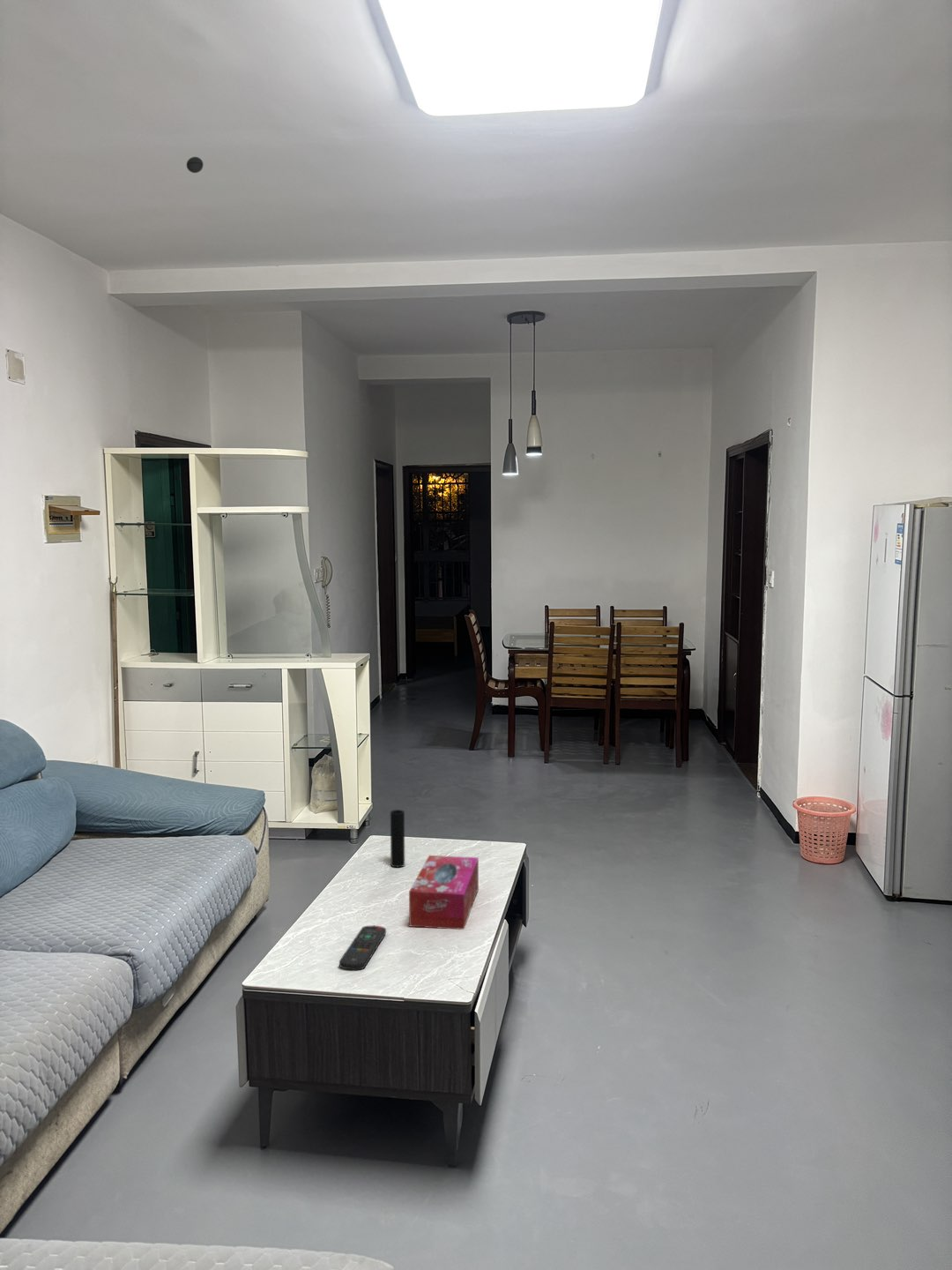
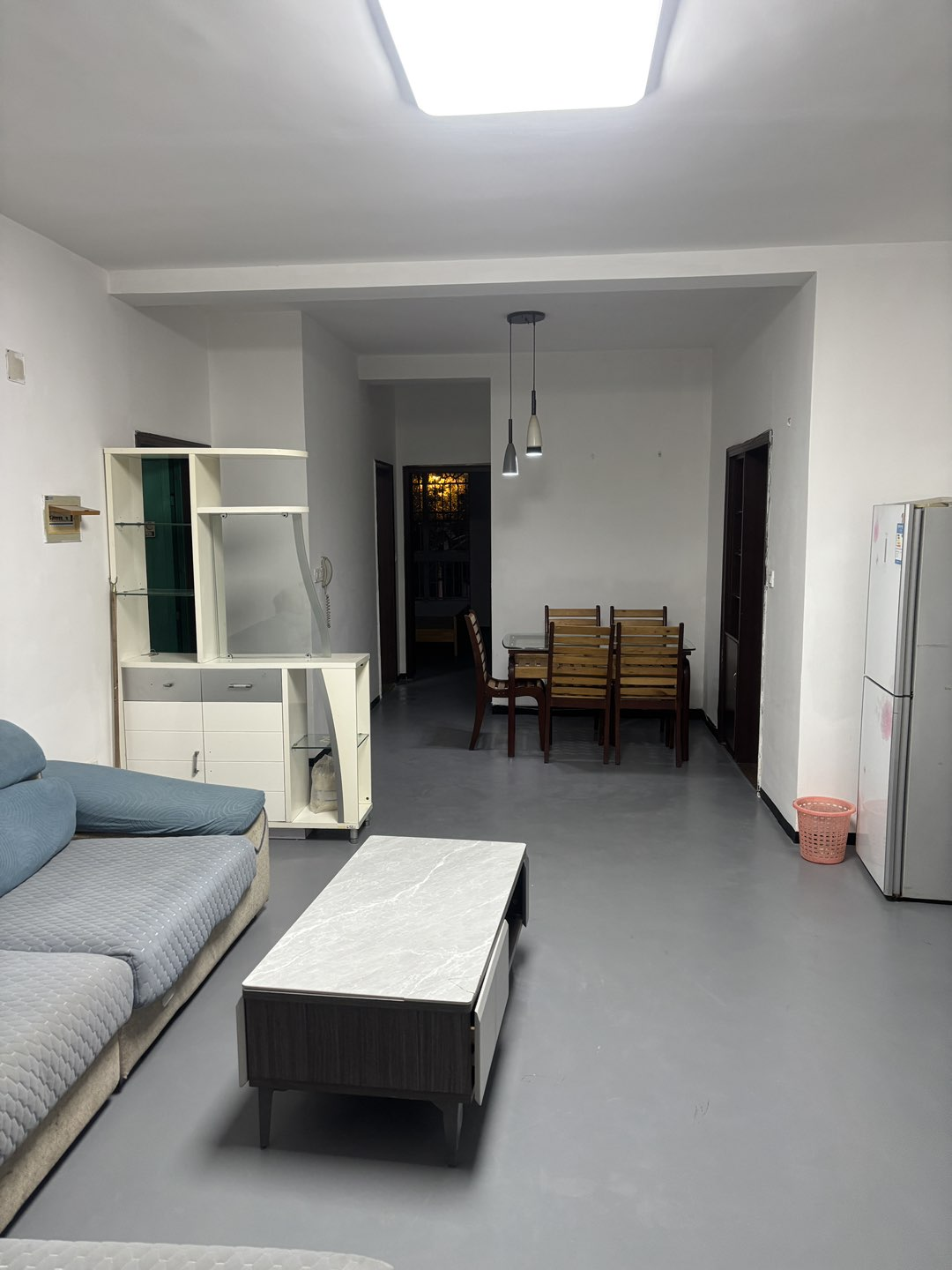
- remote control (363, 946)
- cup (398, 838)
- smoke detector (195, 164)
- tissue box (445, 890)
